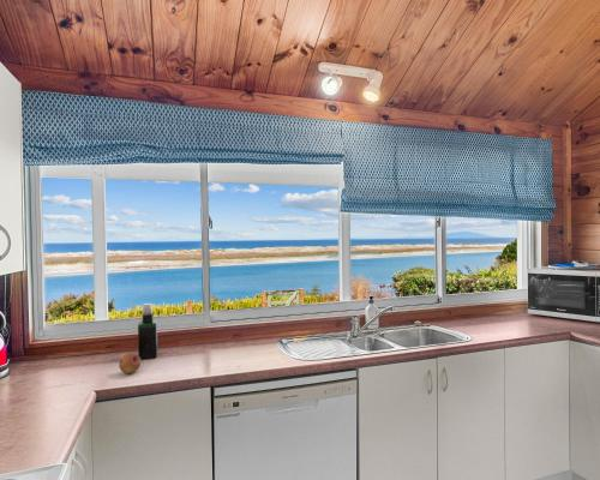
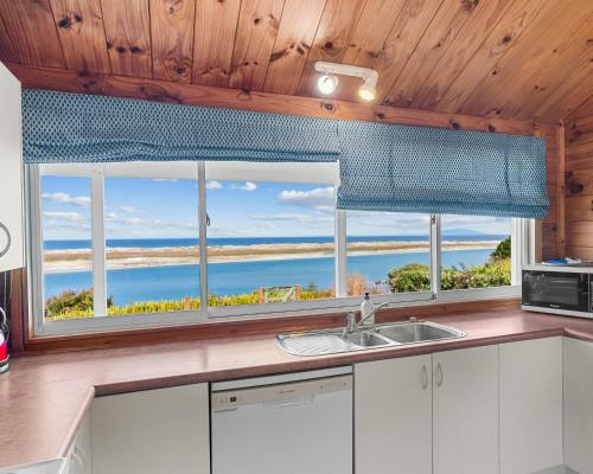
- fruit (130, 362)
- spray bottle (148, 330)
